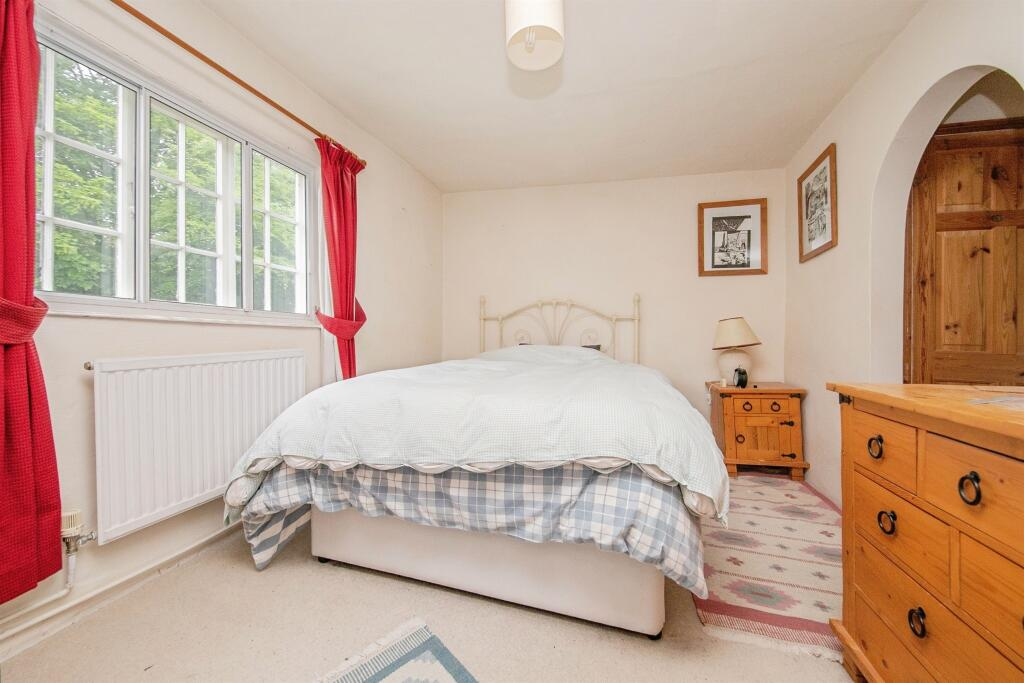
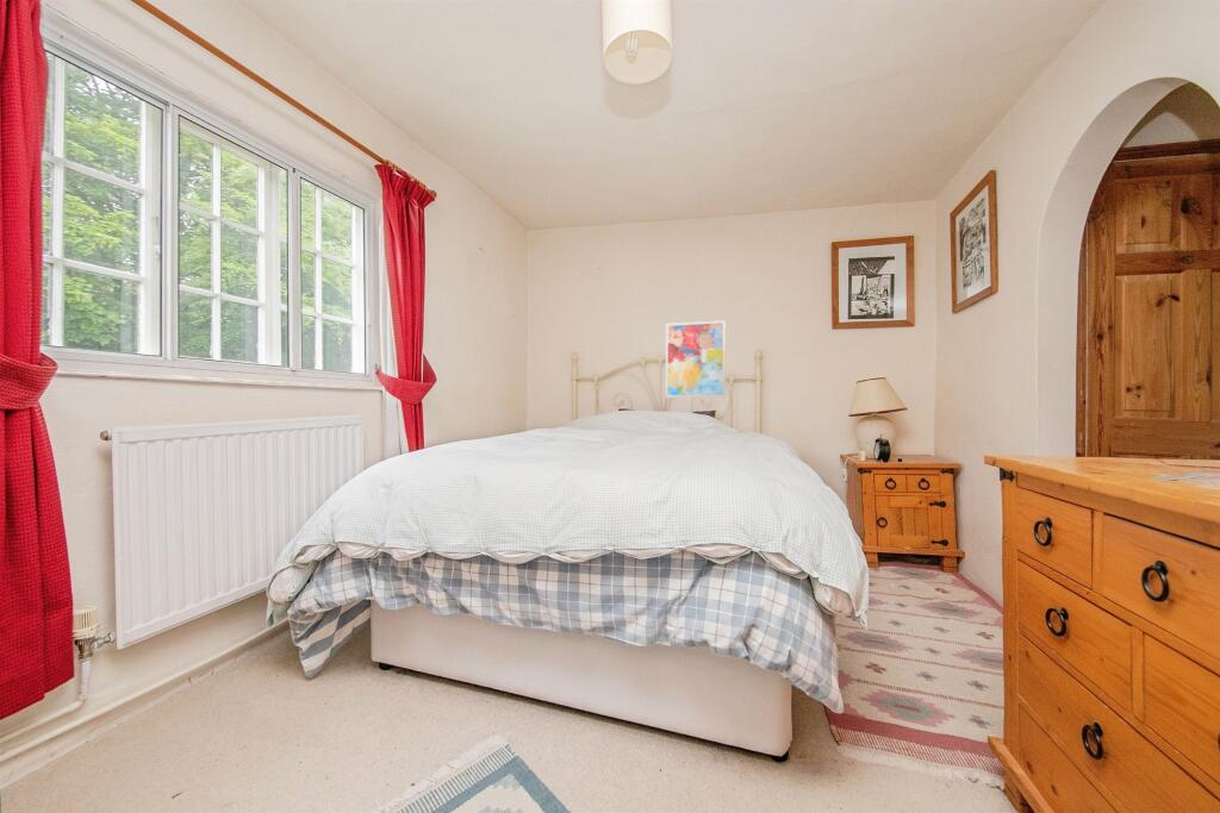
+ wall art (695, 359)
